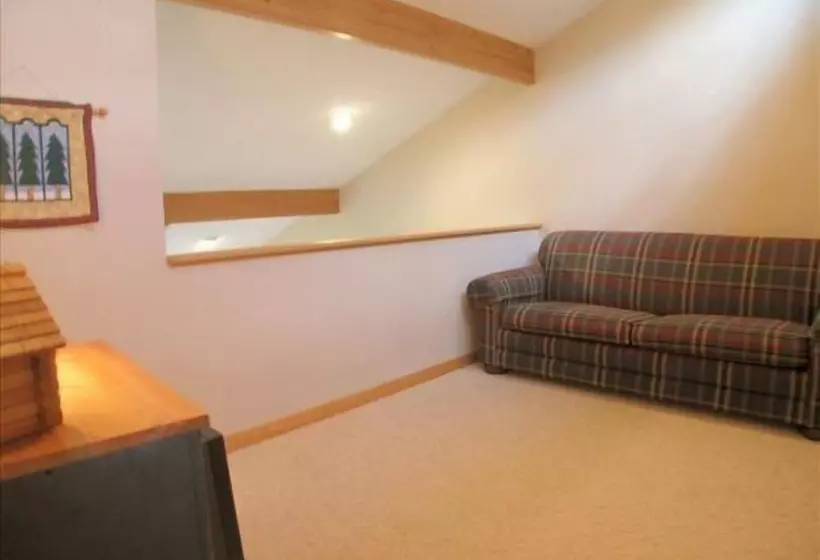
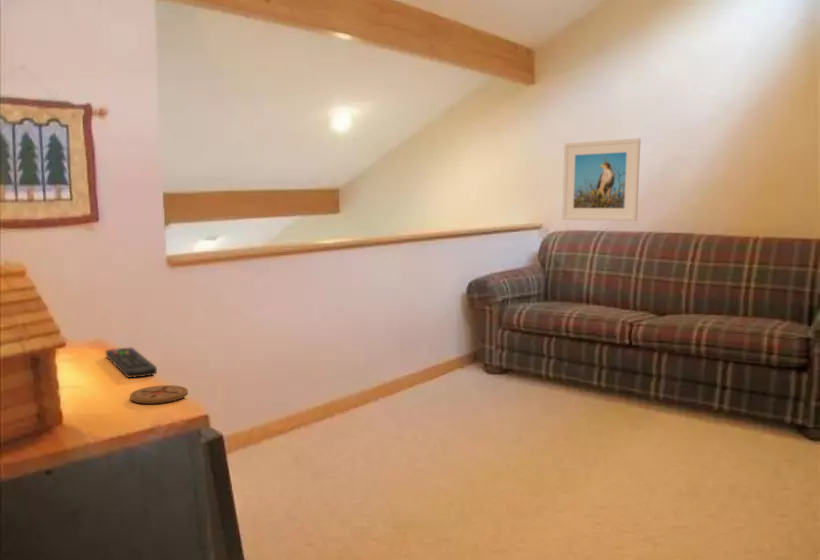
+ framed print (599, 181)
+ coaster (159, 394)
+ remote control (130, 360)
